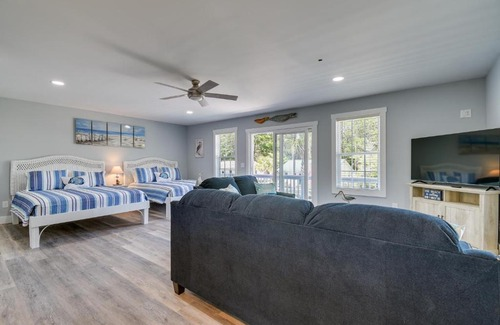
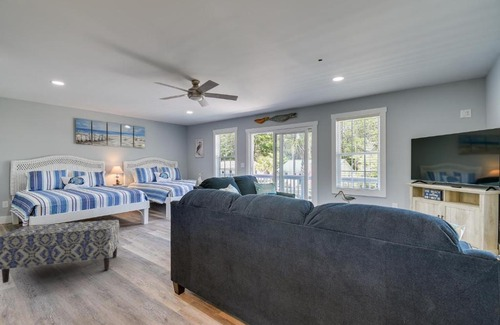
+ bench (66, 247)
